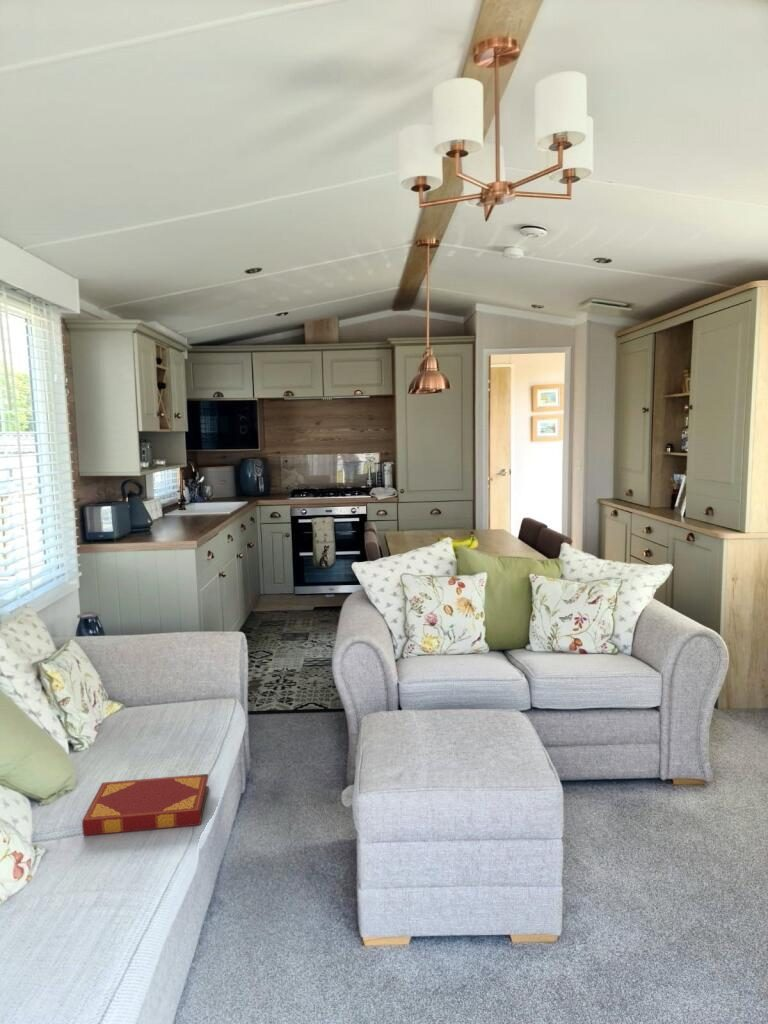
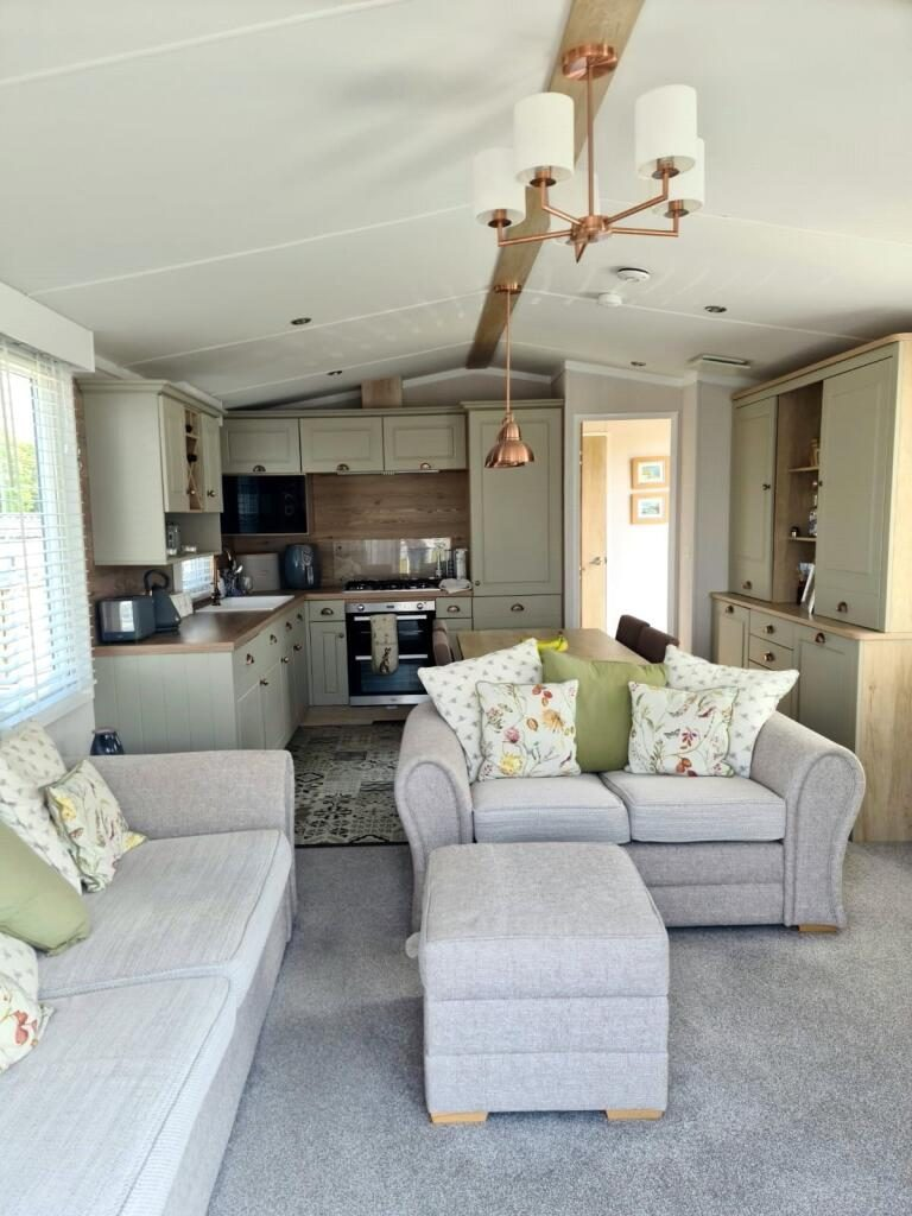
- hardback book (149, 803)
